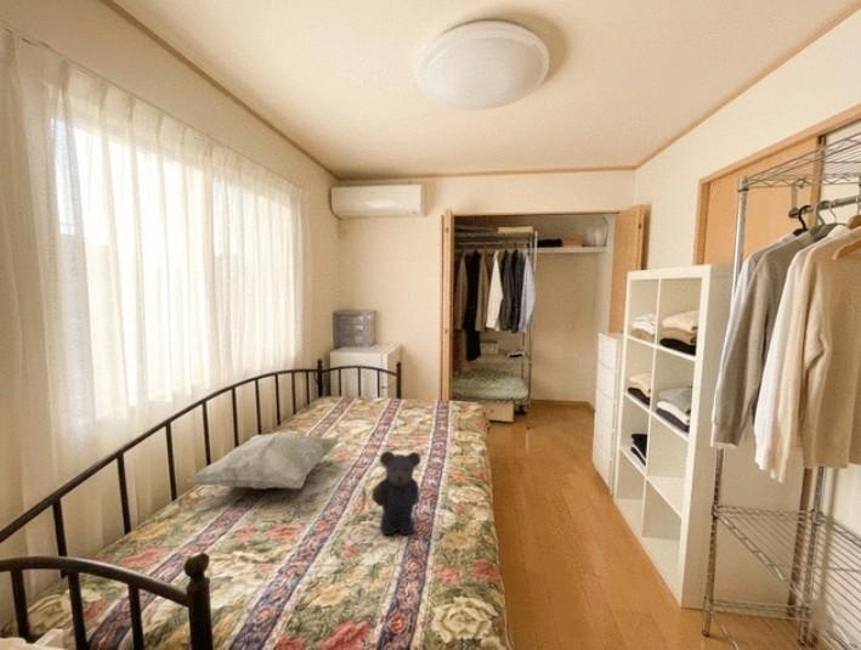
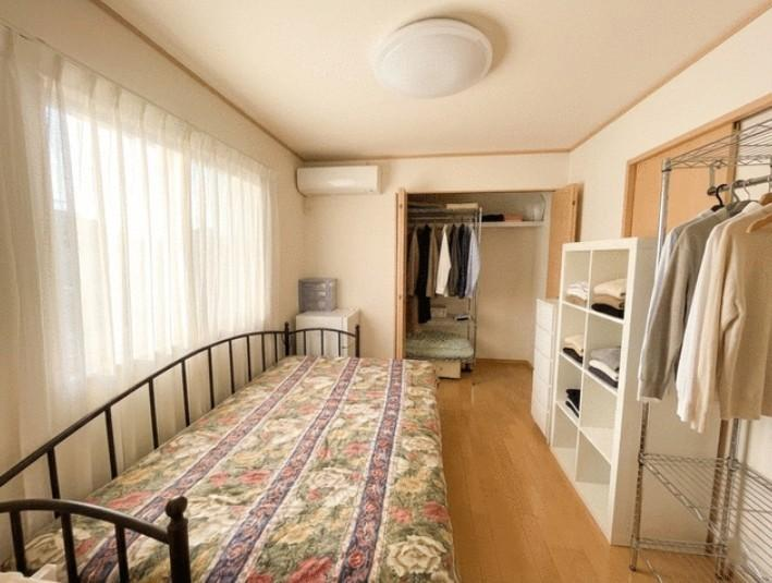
- decorative pillow (273, 458)
- bear (393, 486)
